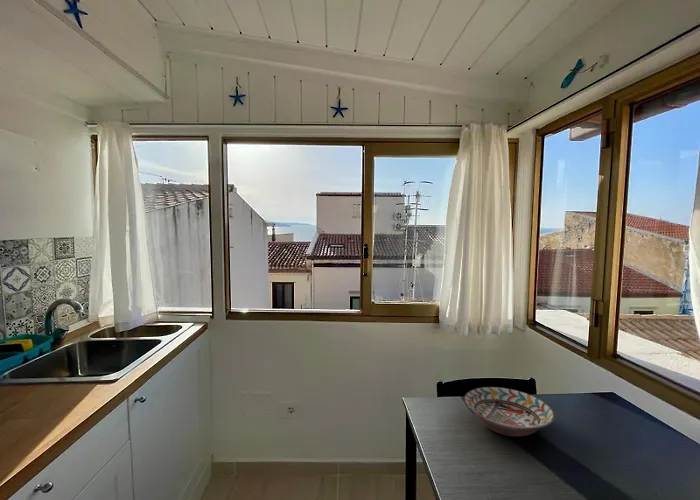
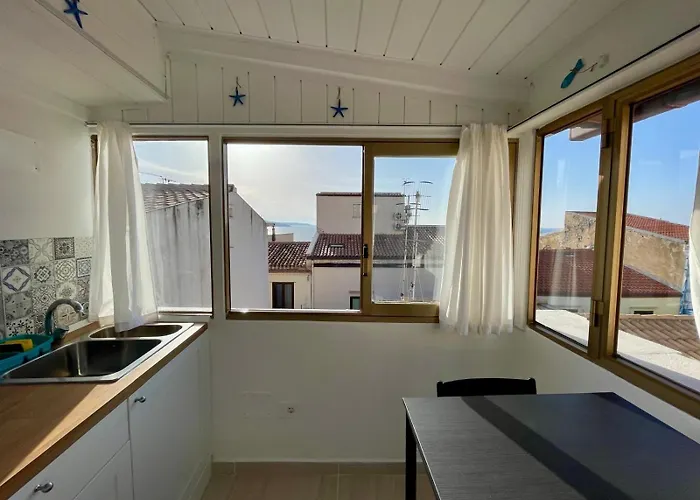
- decorative bowl (506, 415)
